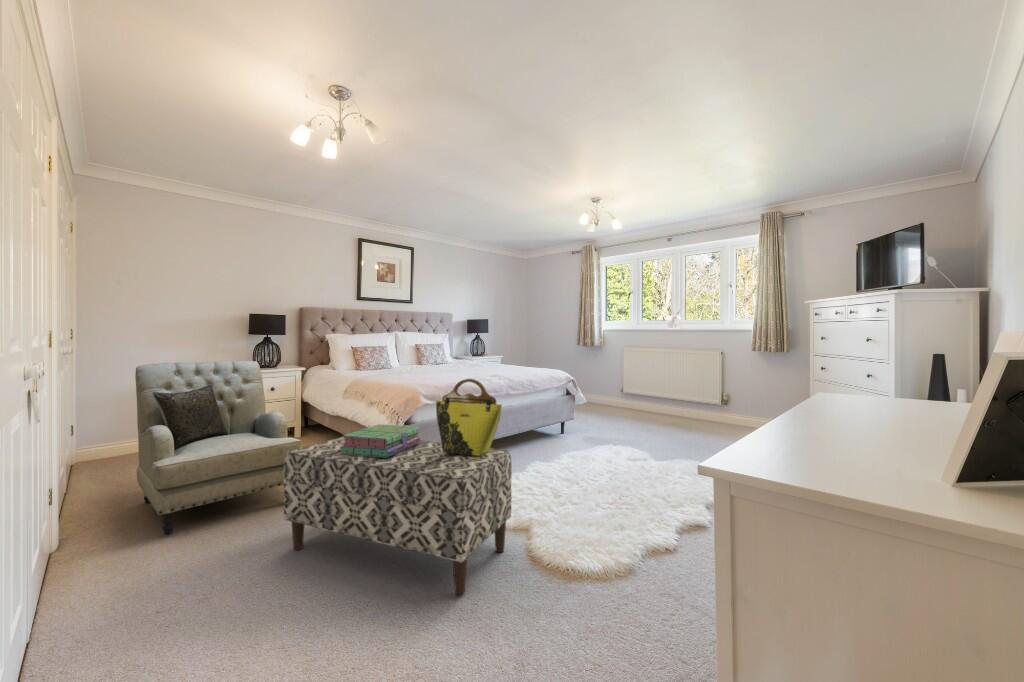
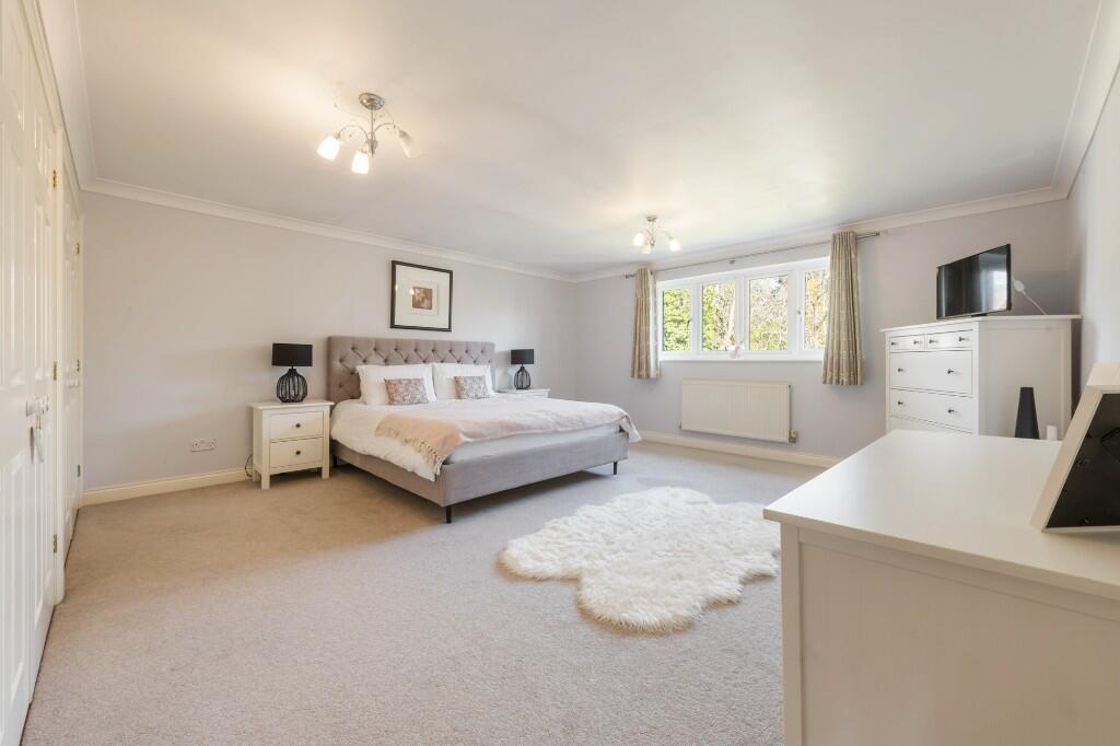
- bench (398, 500)
- stack of books (382, 439)
- tote bag (466, 416)
- armchair (218, 432)
